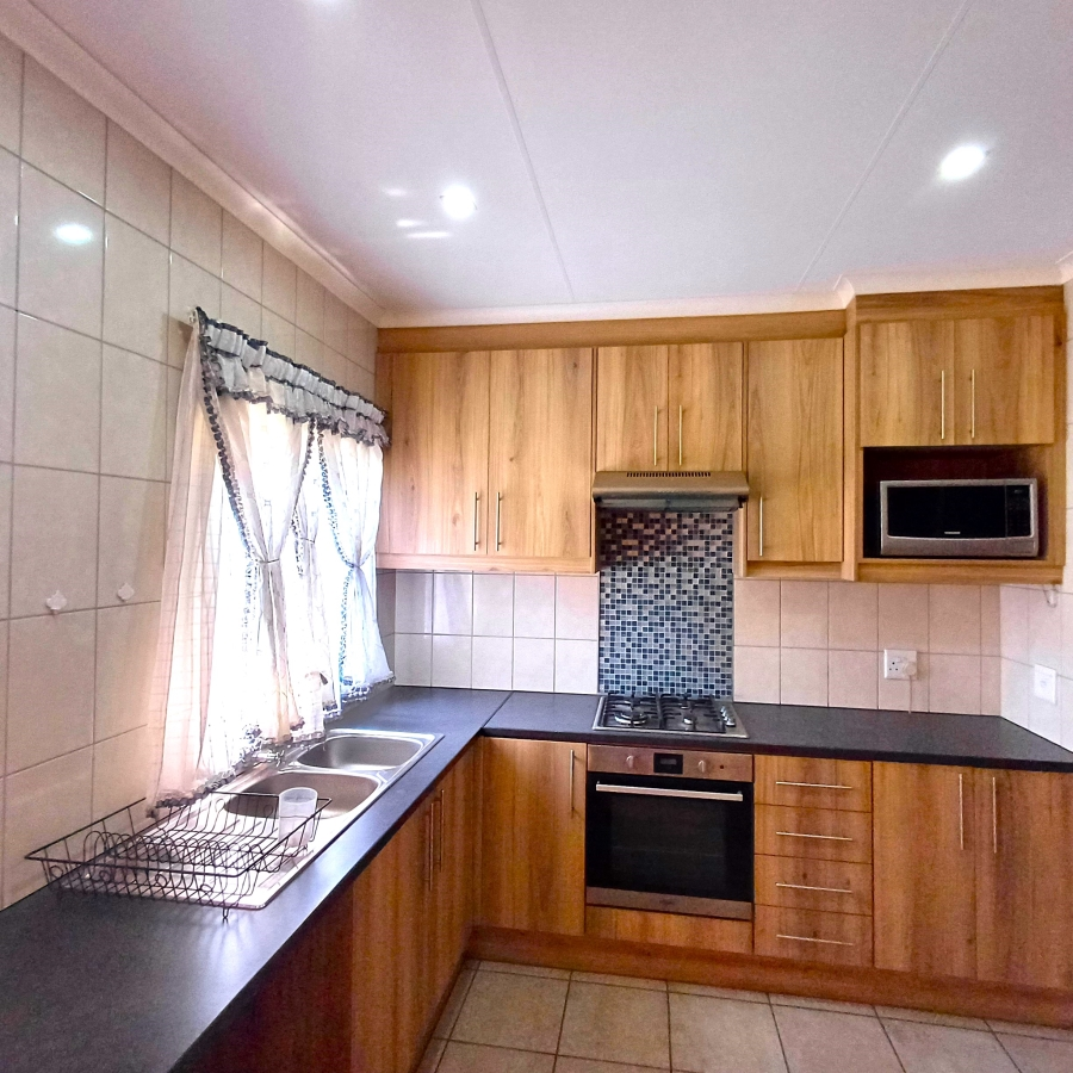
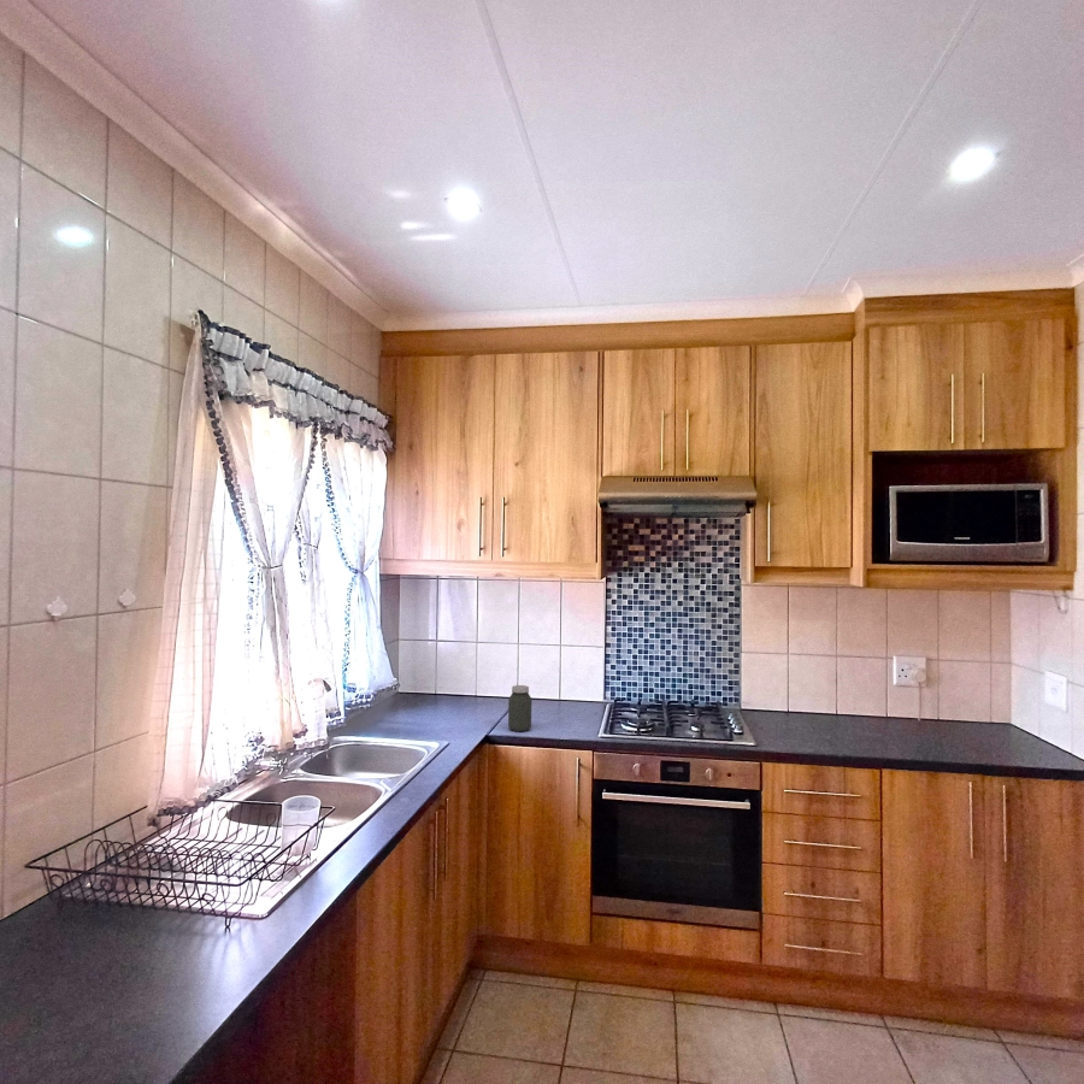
+ jar (519, 707)
